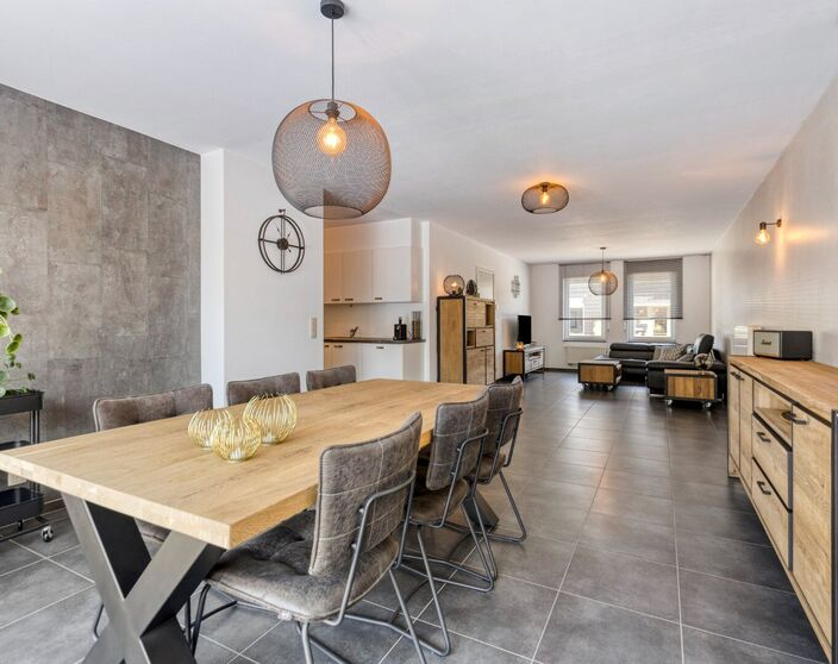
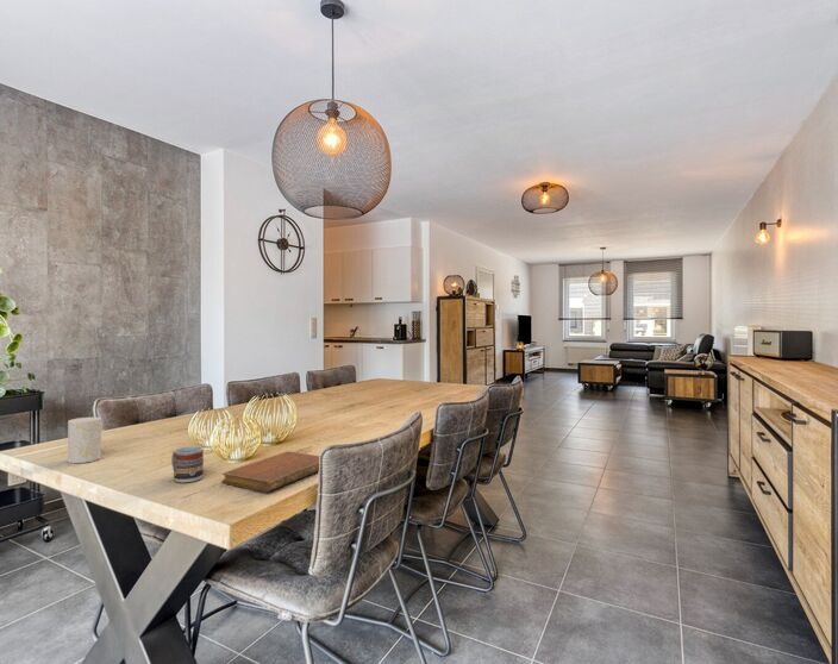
+ cup (185, 463)
+ cup (85, 439)
+ notebook (279, 469)
